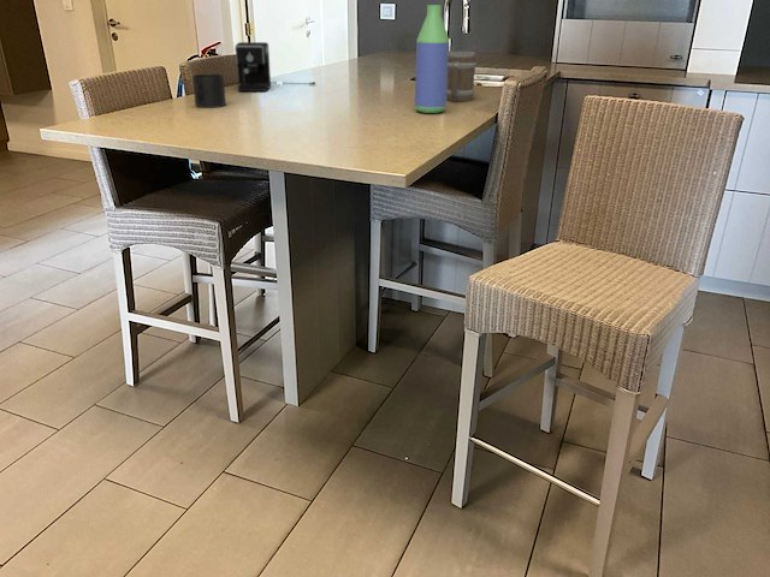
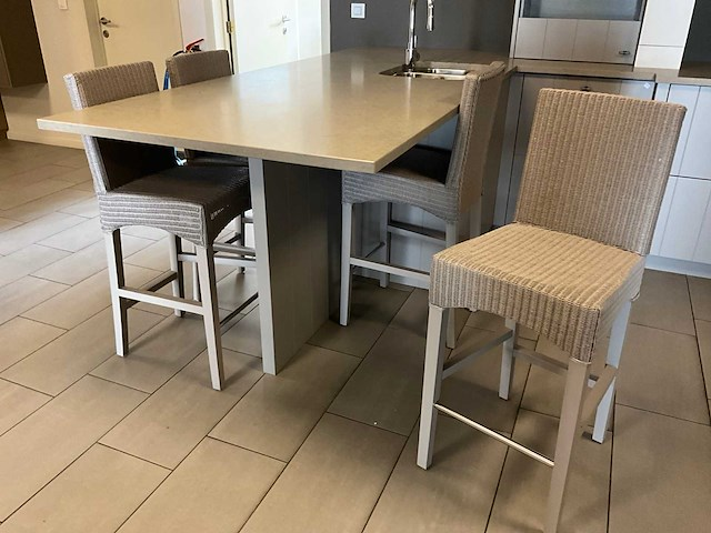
- barrel (457, 77)
- bottle (432, 59)
- mug (207, 91)
- coffee maker (268, 66)
